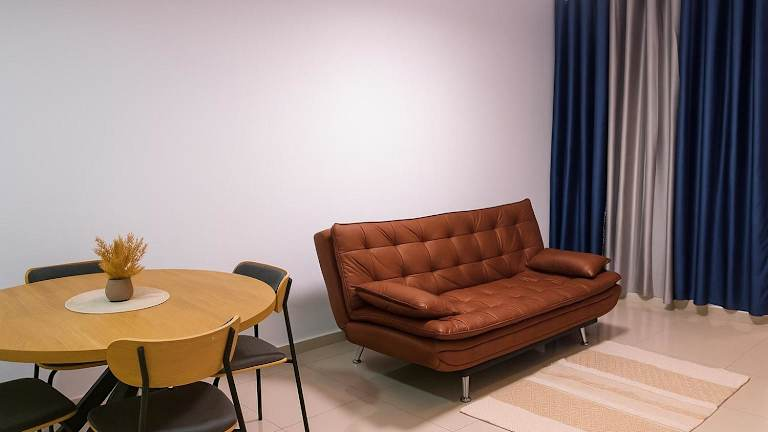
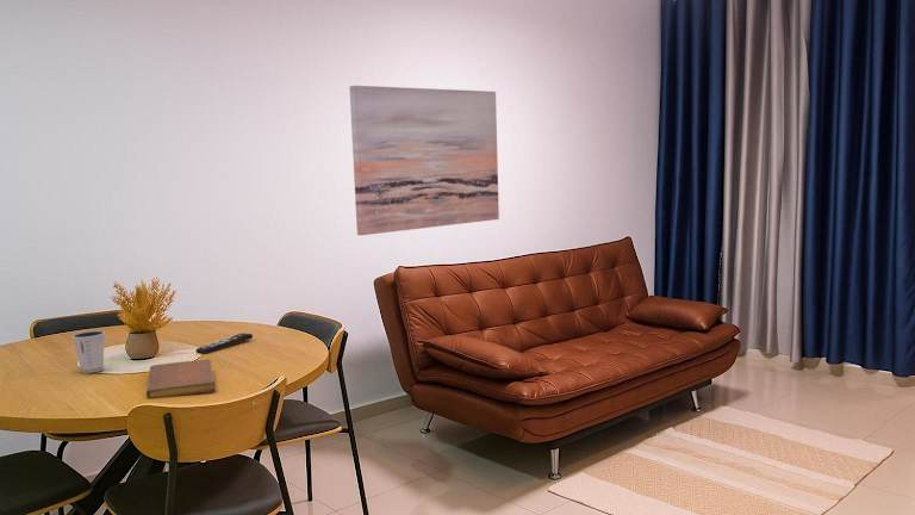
+ wall art (430, 159)
+ remote control (225, 342)
+ dixie cup (89, 352)
+ notebook (181, 377)
